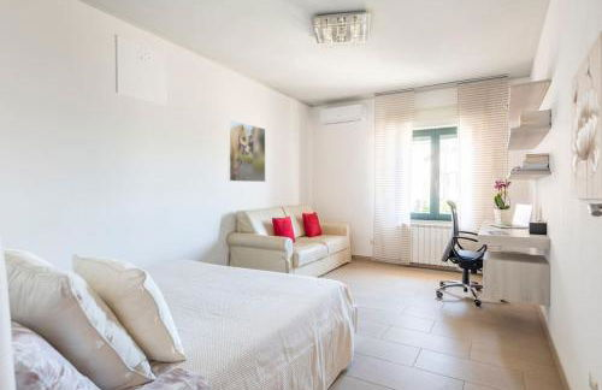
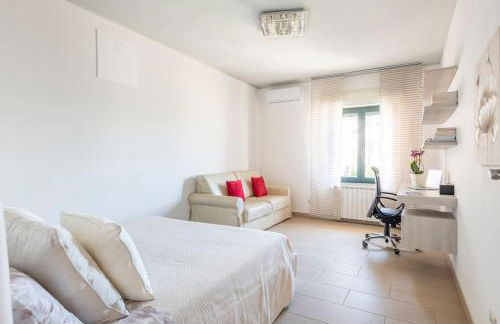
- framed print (247, 153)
